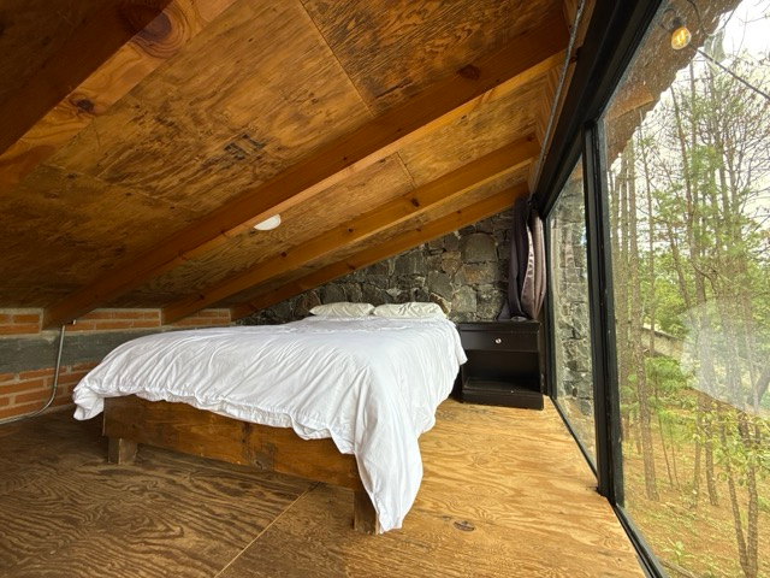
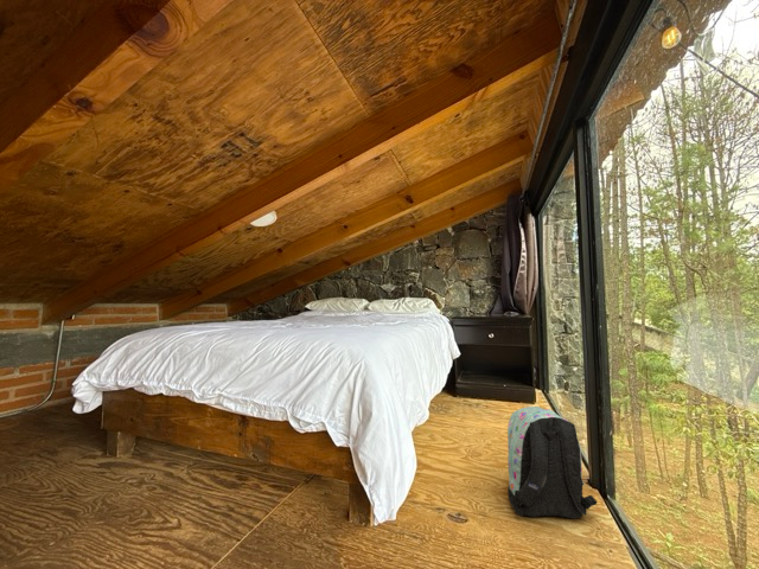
+ backpack (541, 456)
